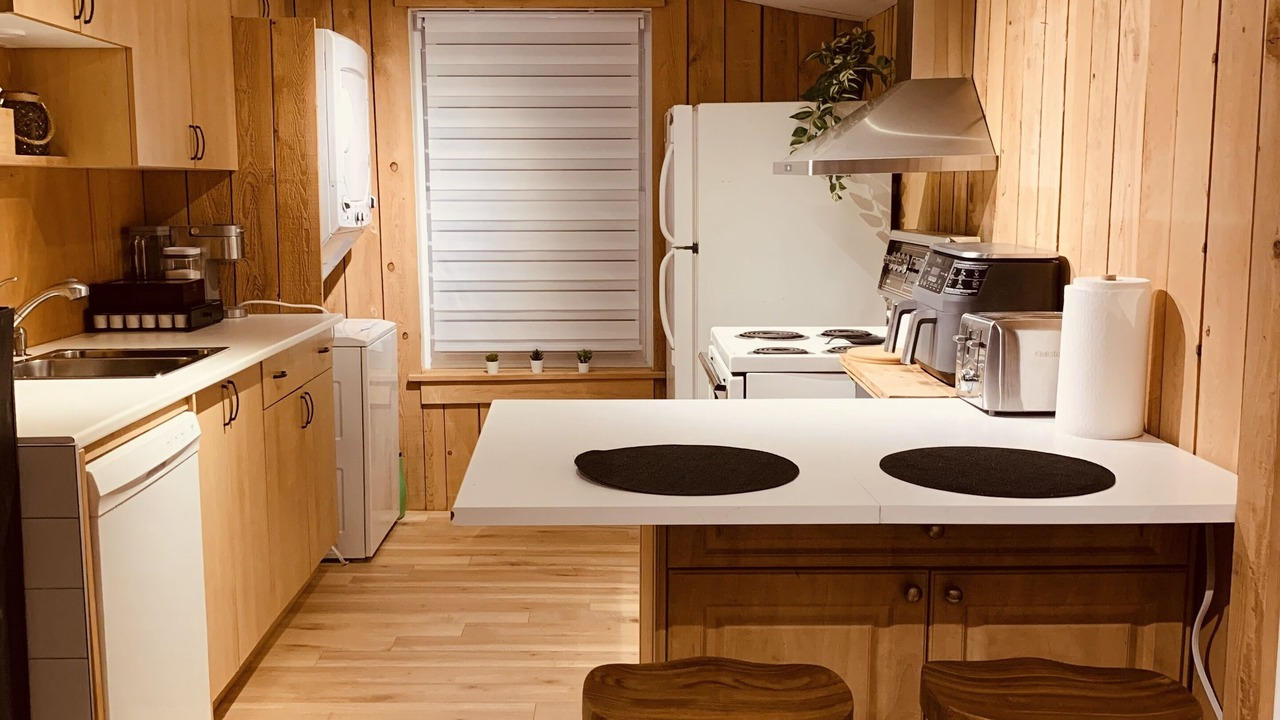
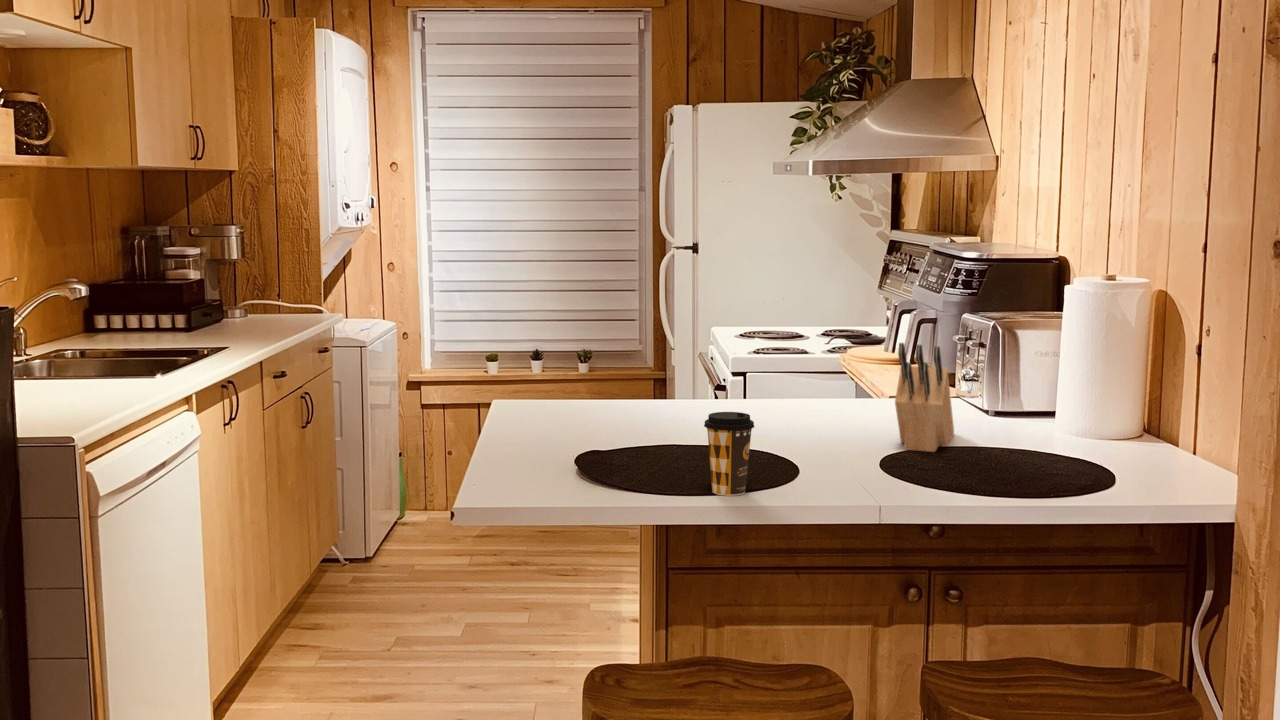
+ coffee cup (728, 453)
+ knife block (925, 392)
